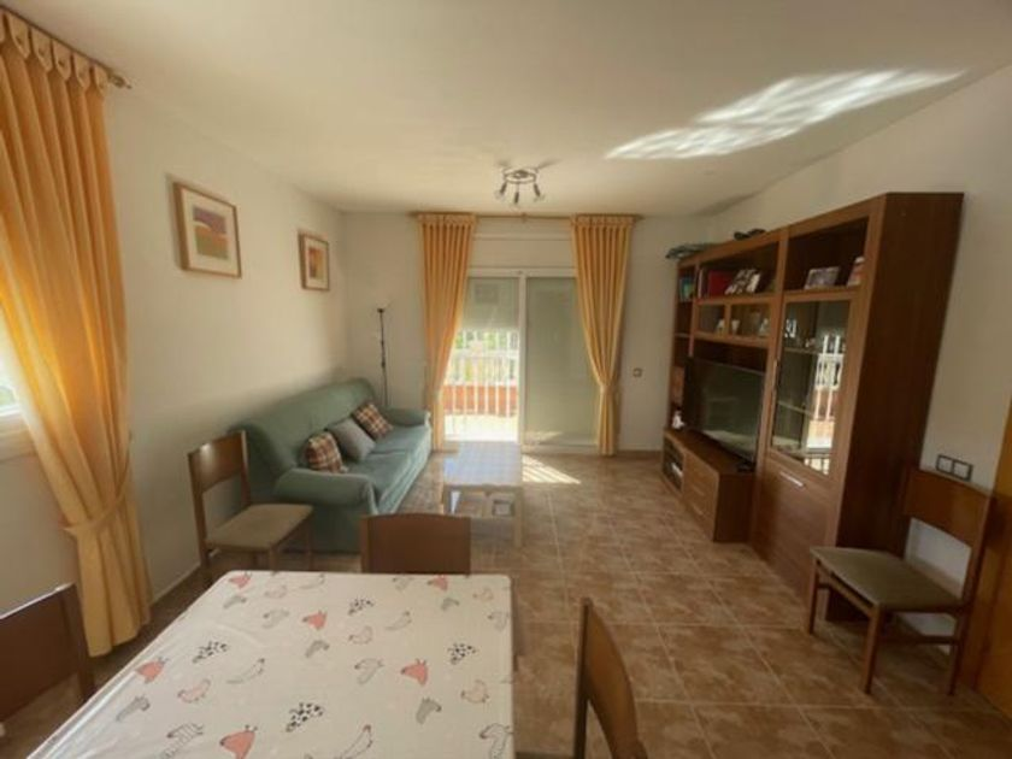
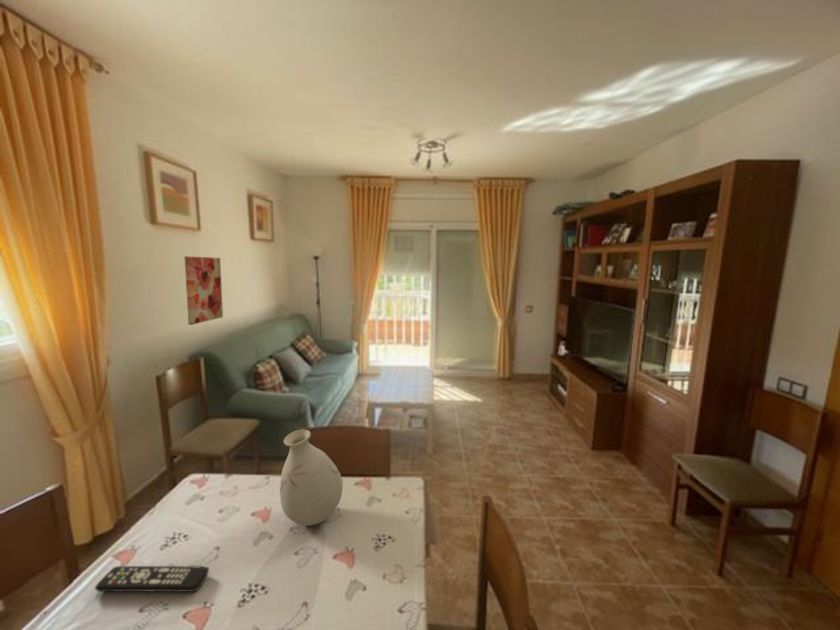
+ remote control (154, 579)
+ vase (311, 475)
+ wall art (205, 289)
